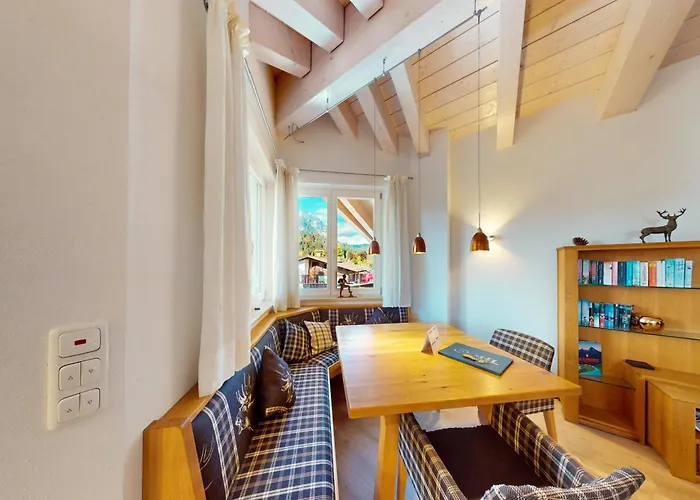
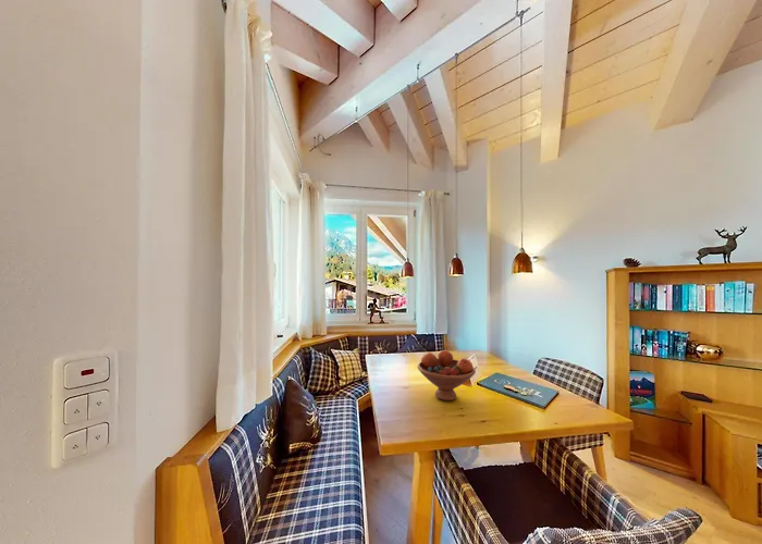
+ fruit bowl (445, 375)
